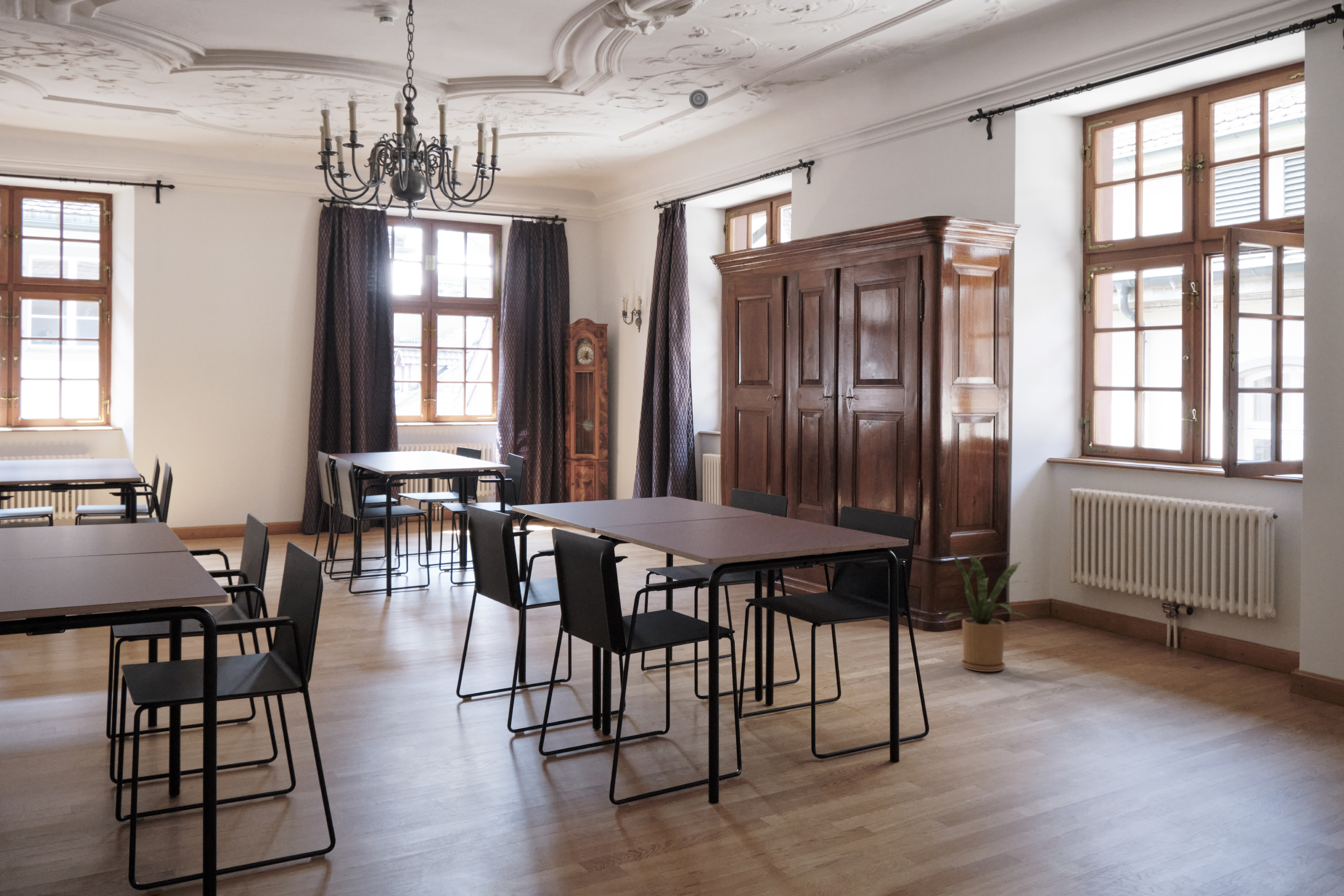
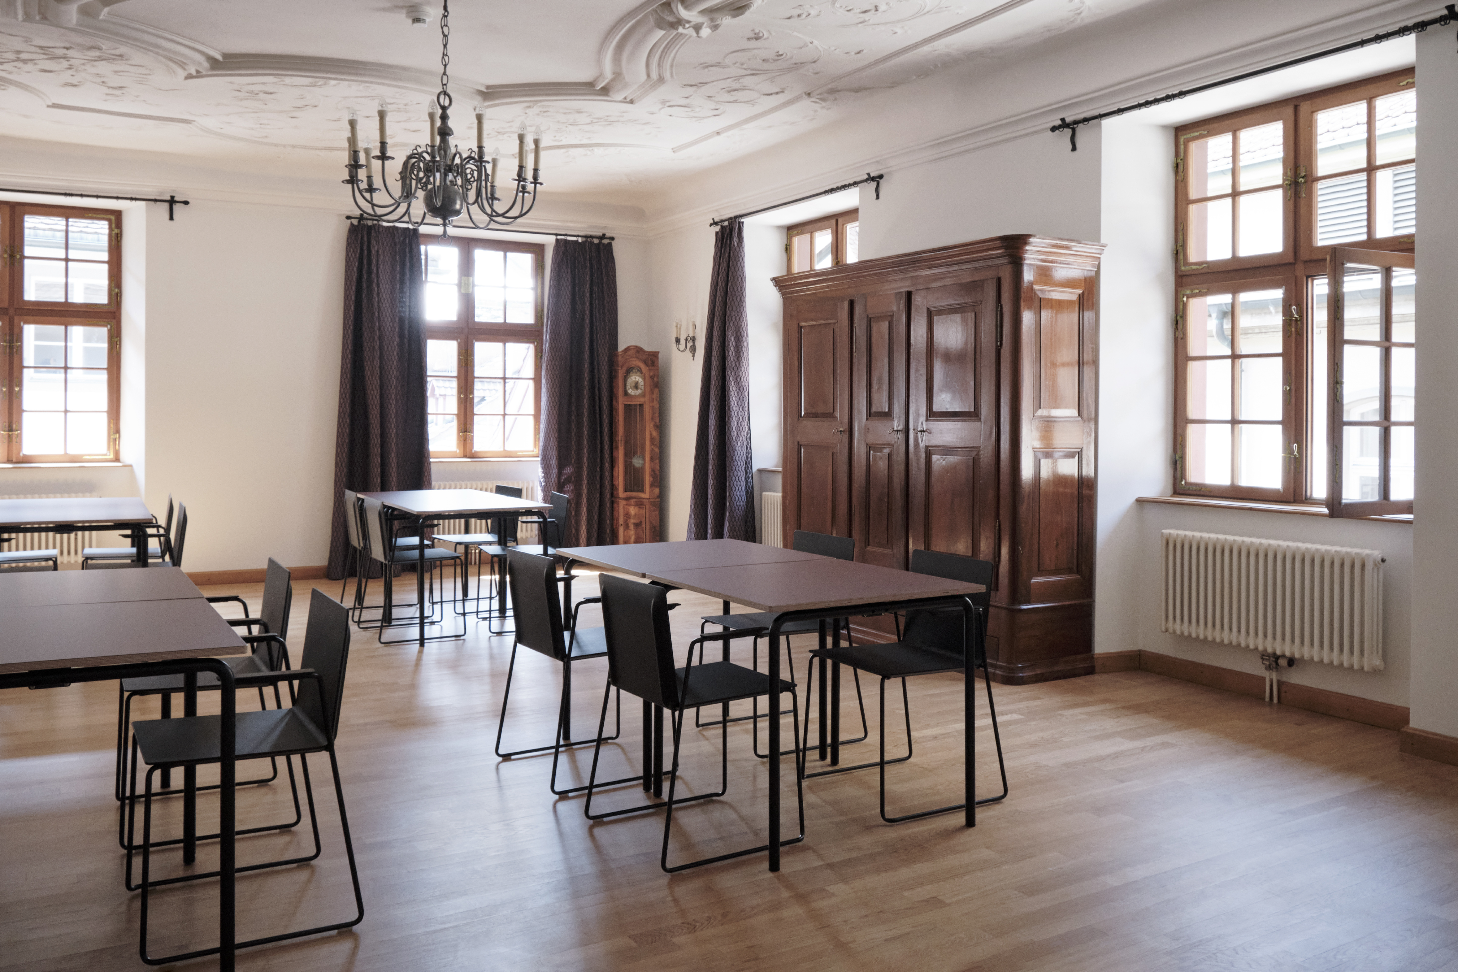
- smoke detector (699, 98)
- house plant (990, 610)
